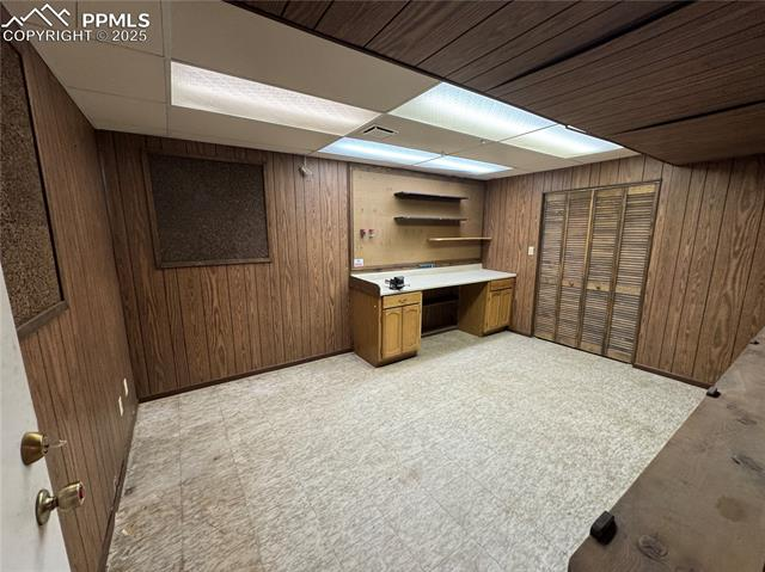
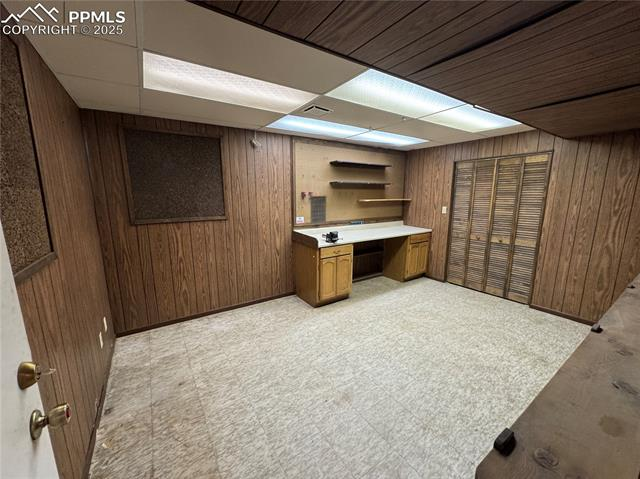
+ calendar (318, 206)
